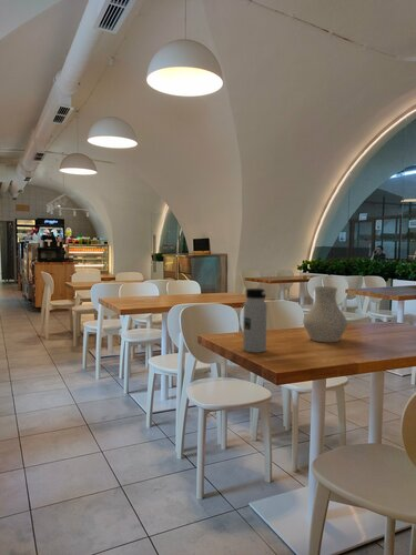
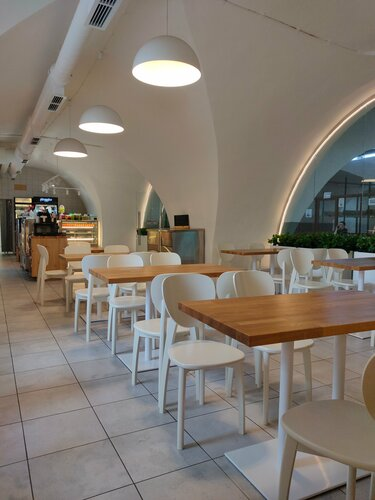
- vase (325, 313)
- water bottle (254, 319)
